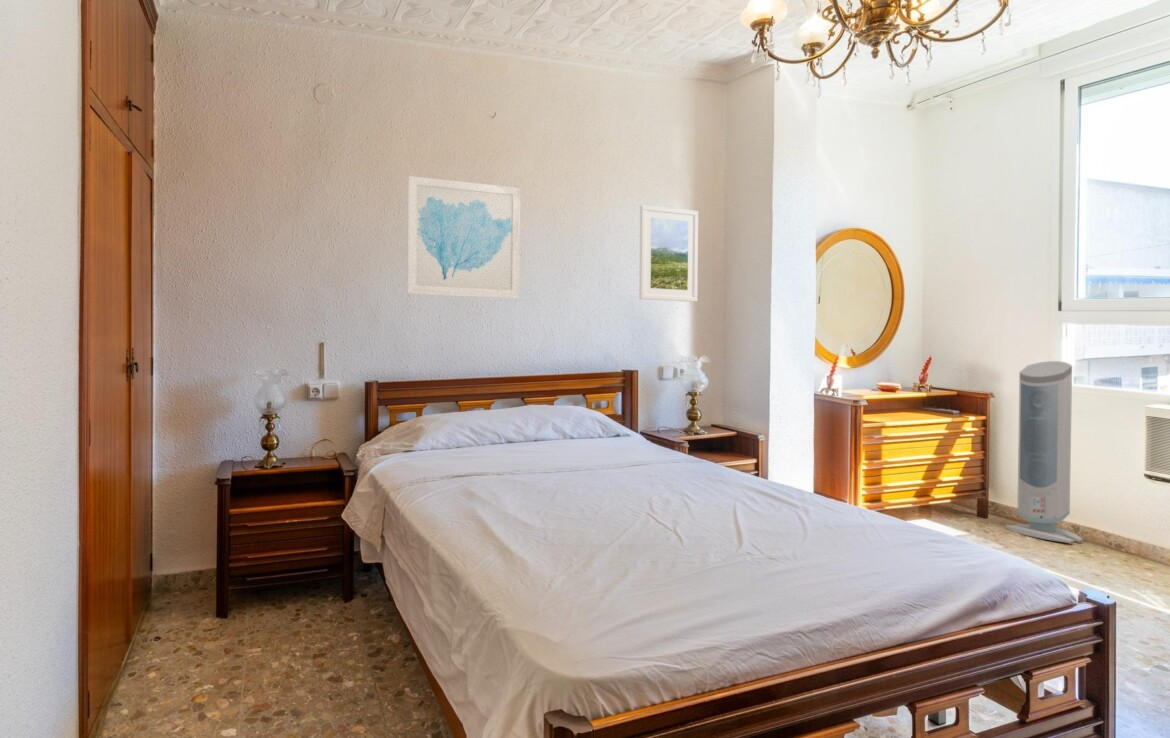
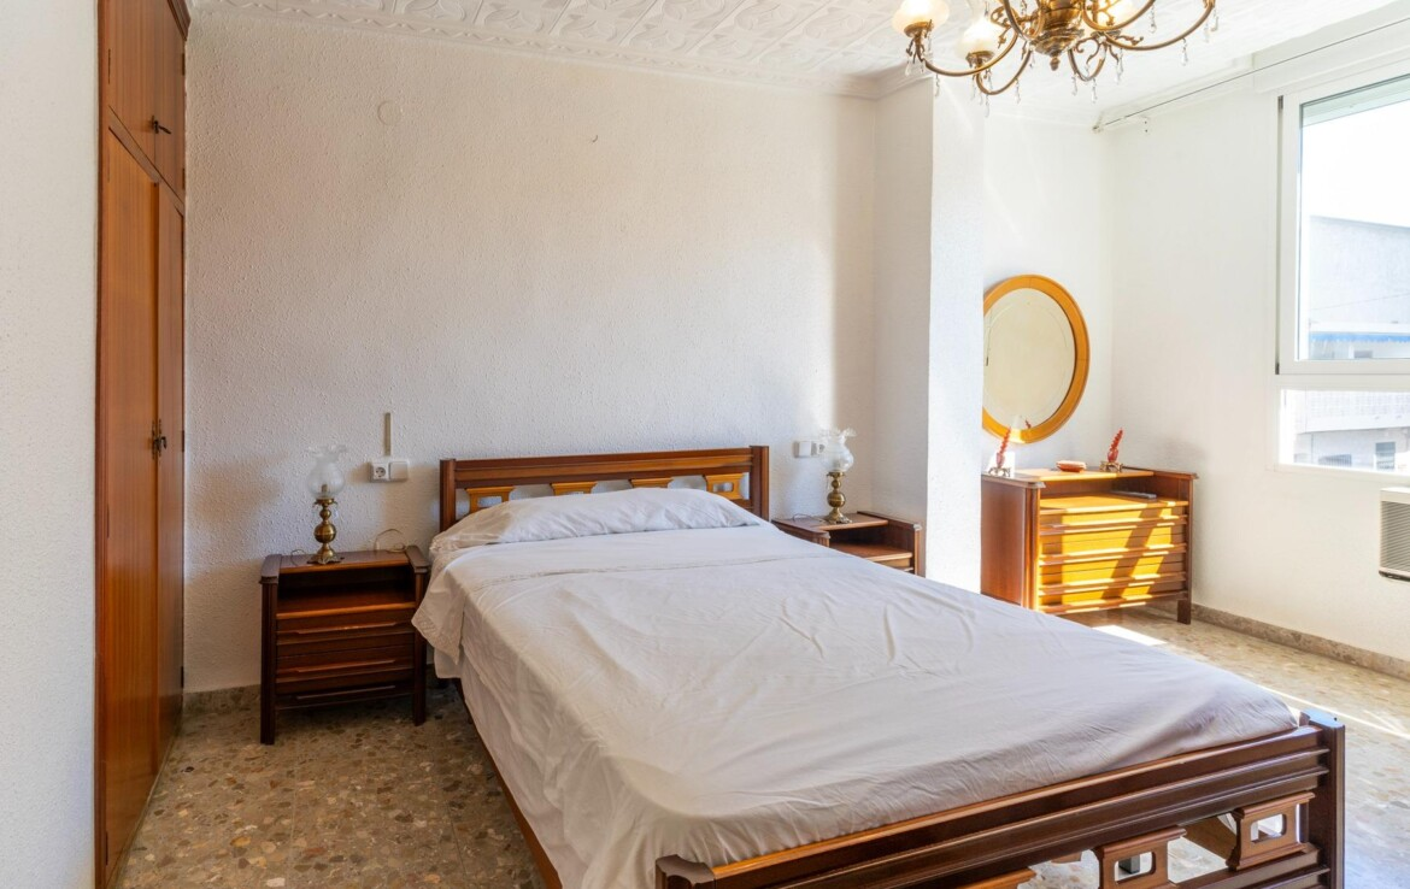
- wall art (465, 239)
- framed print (669, 254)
- air purifier (1044, 447)
